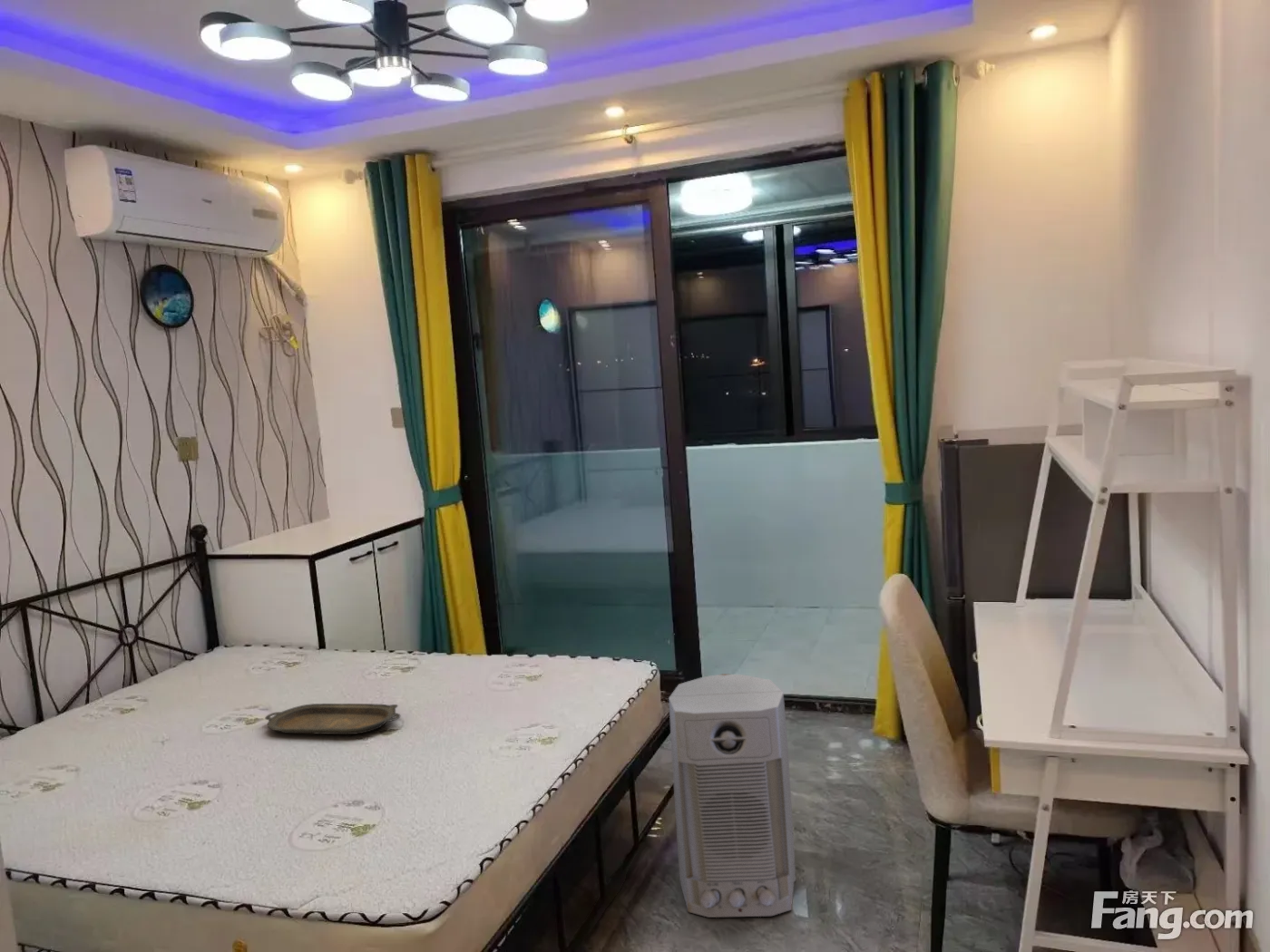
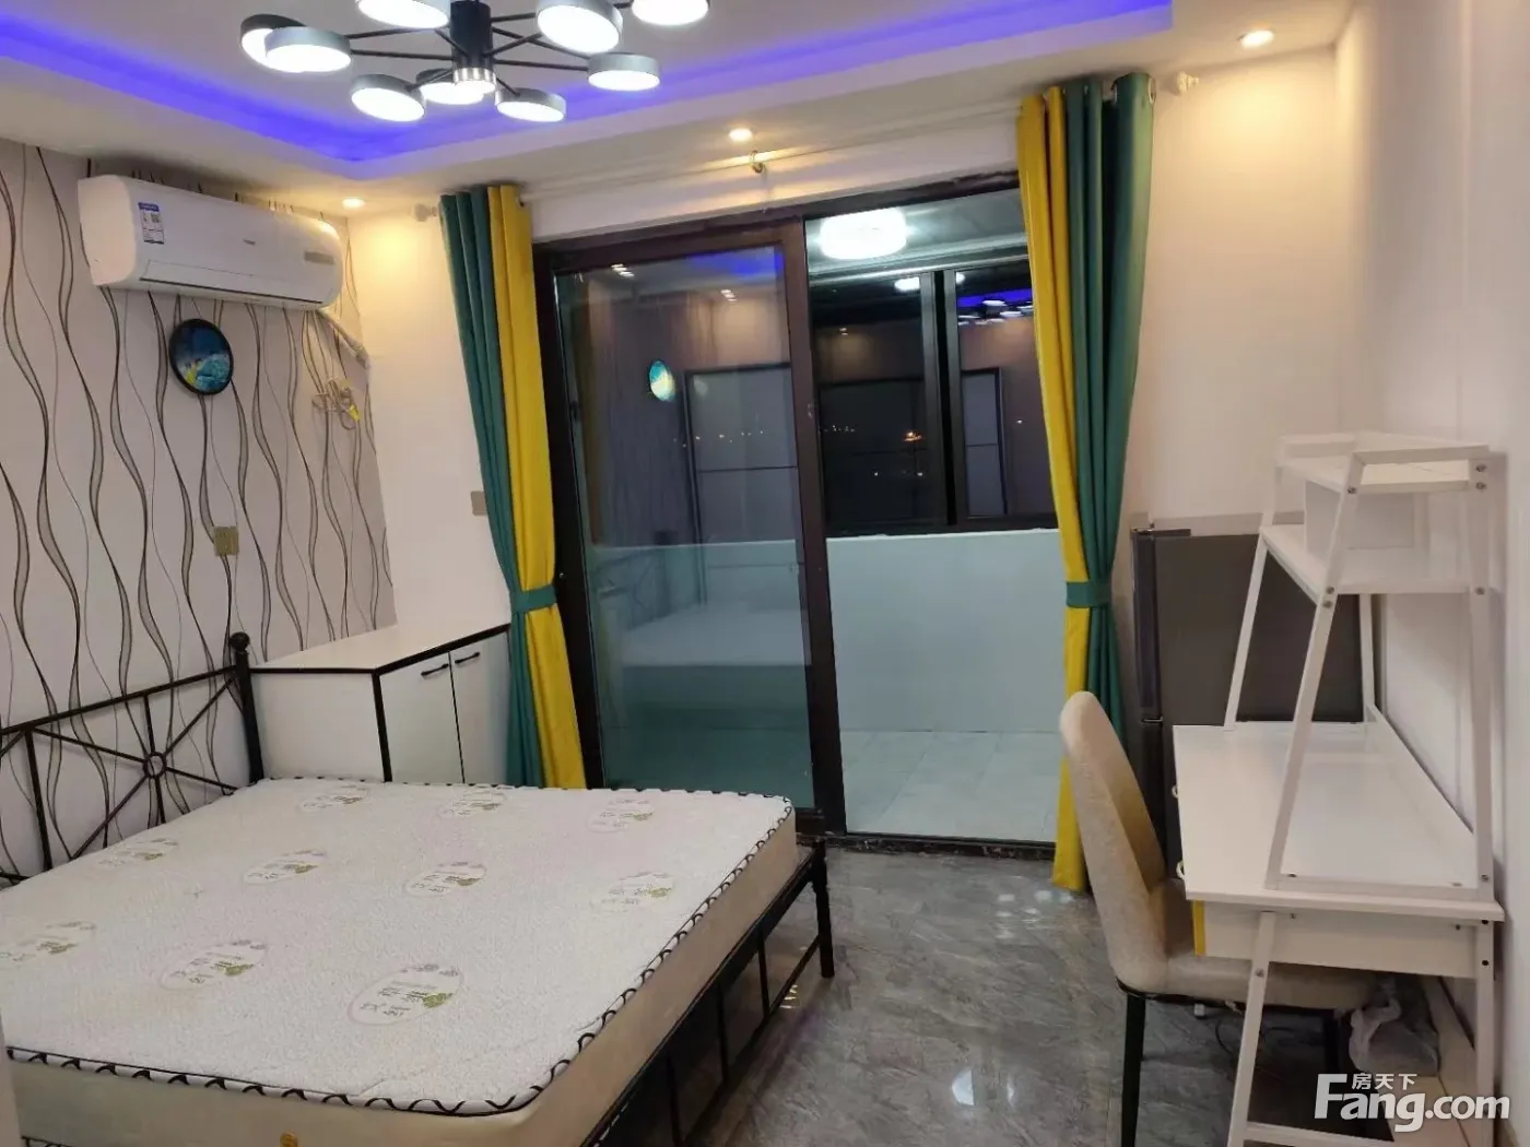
- serving tray (332, 720)
- air purifier (731, 787)
